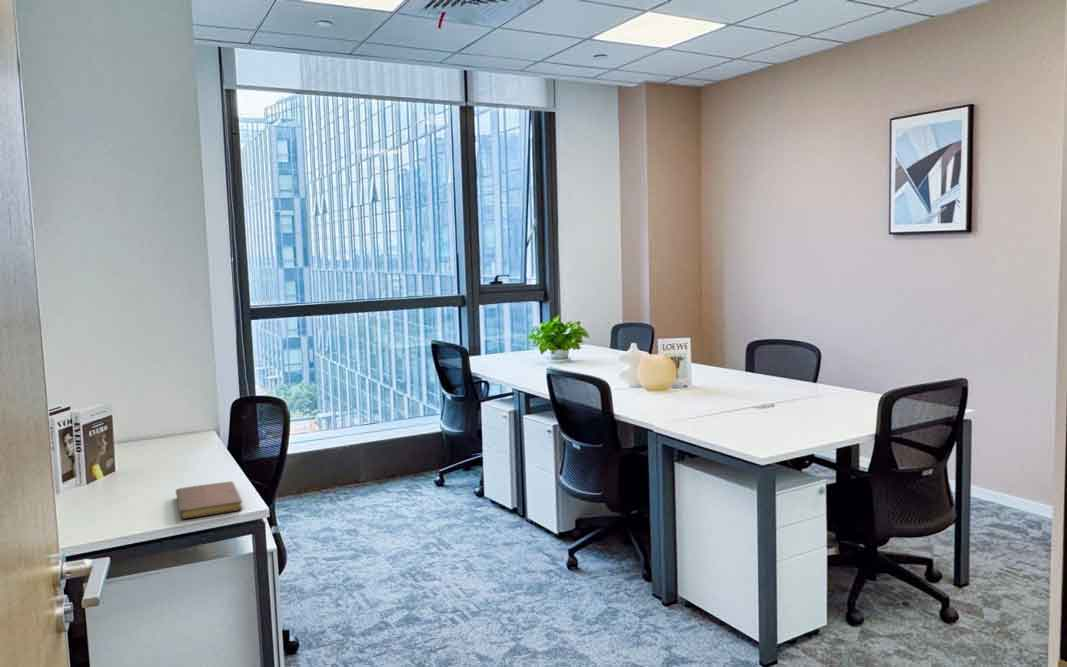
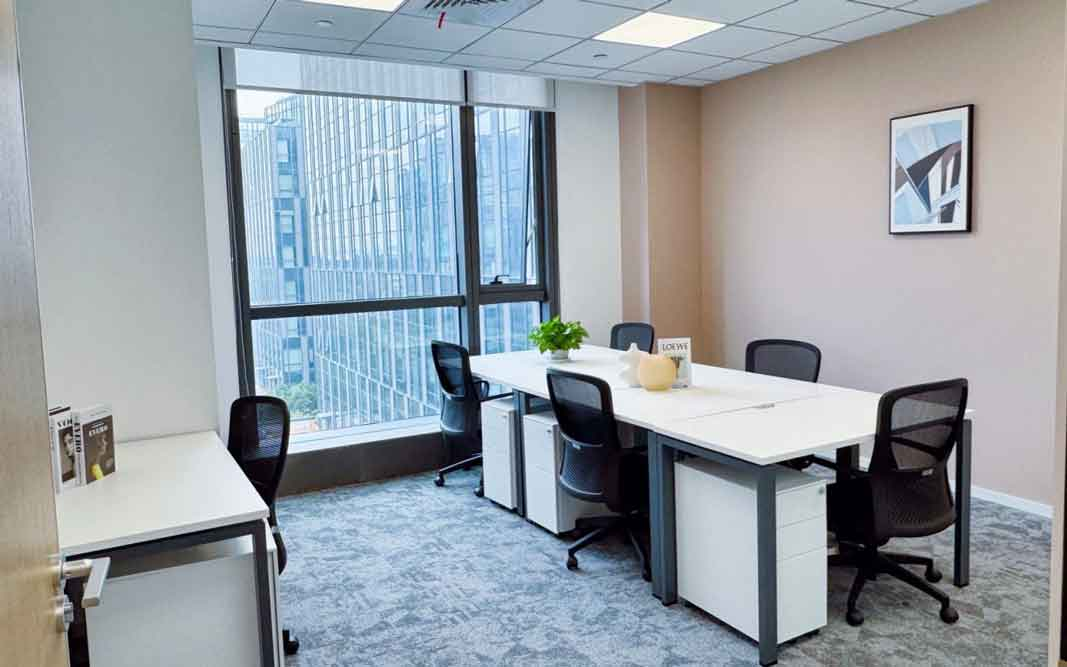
- notebook (208, 498)
